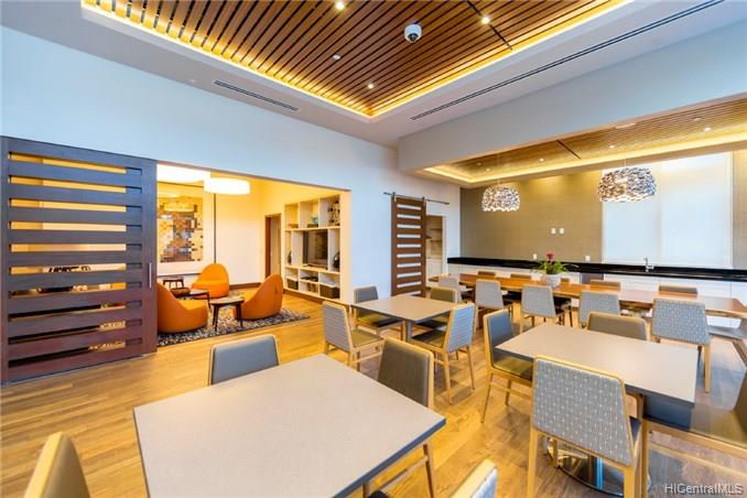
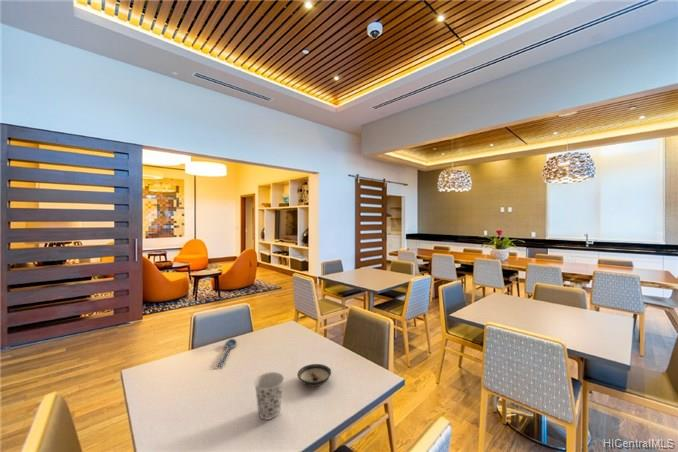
+ spoon (225, 351)
+ saucer (314, 376)
+ cup (269, 396)
